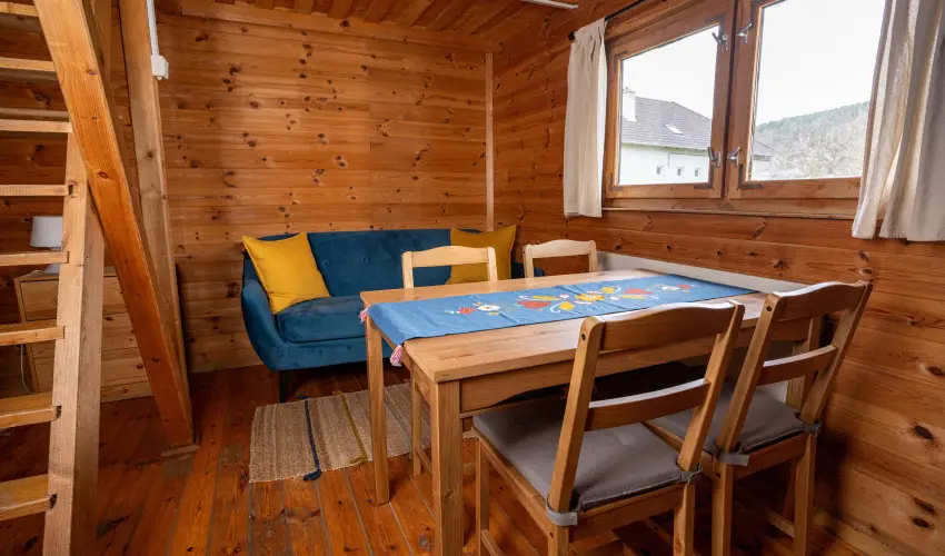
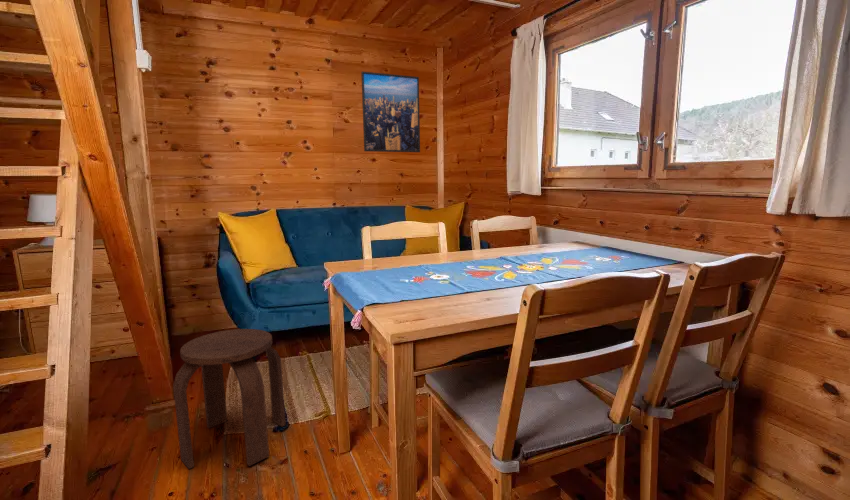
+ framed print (391, 113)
+ stool (224, 392)
